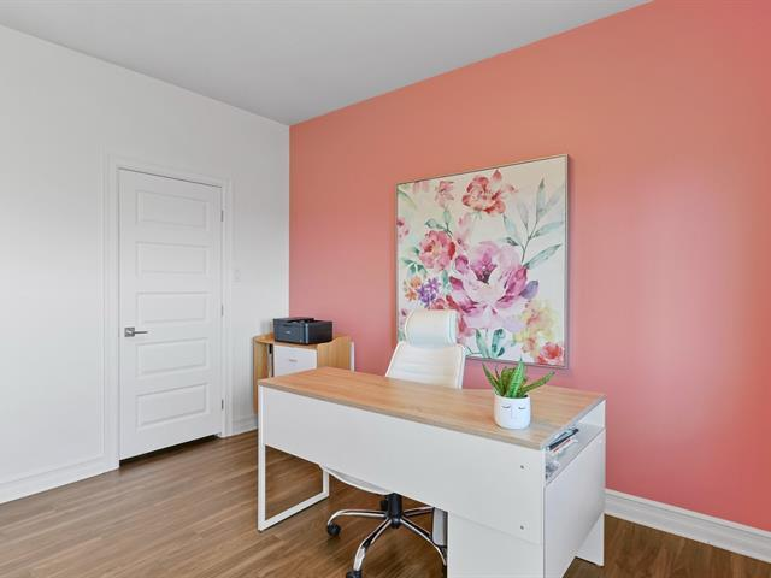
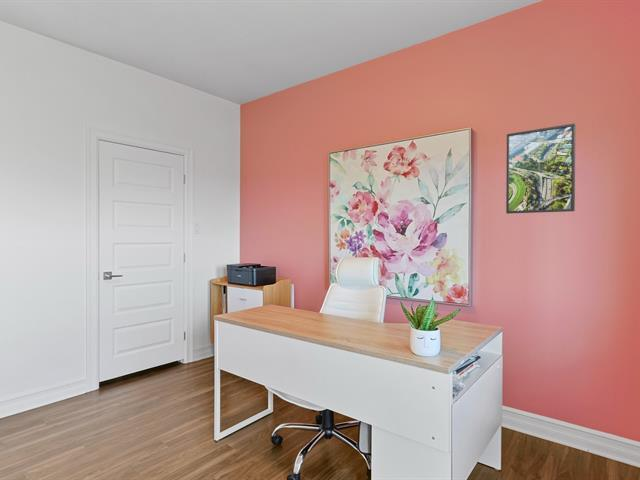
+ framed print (539, 170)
